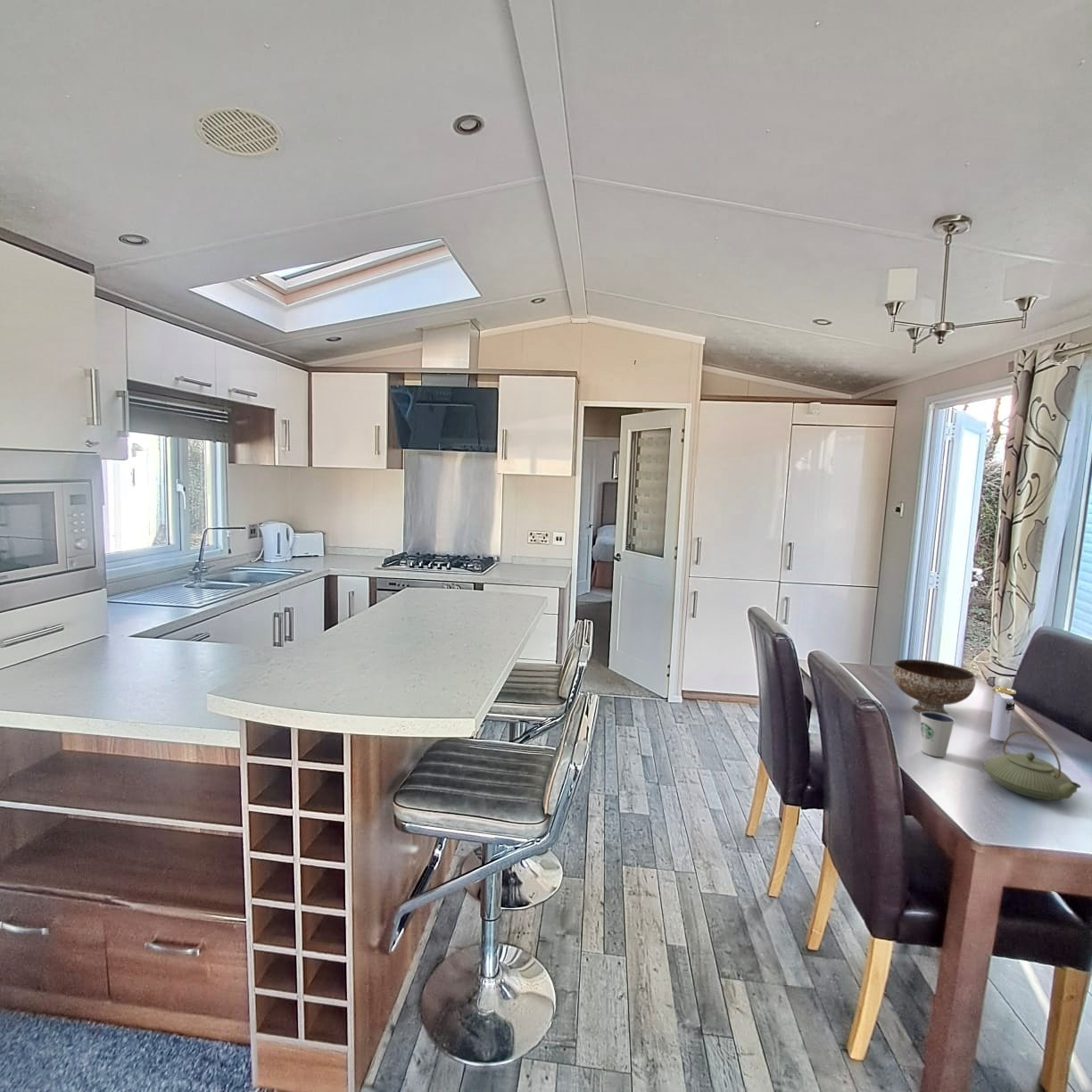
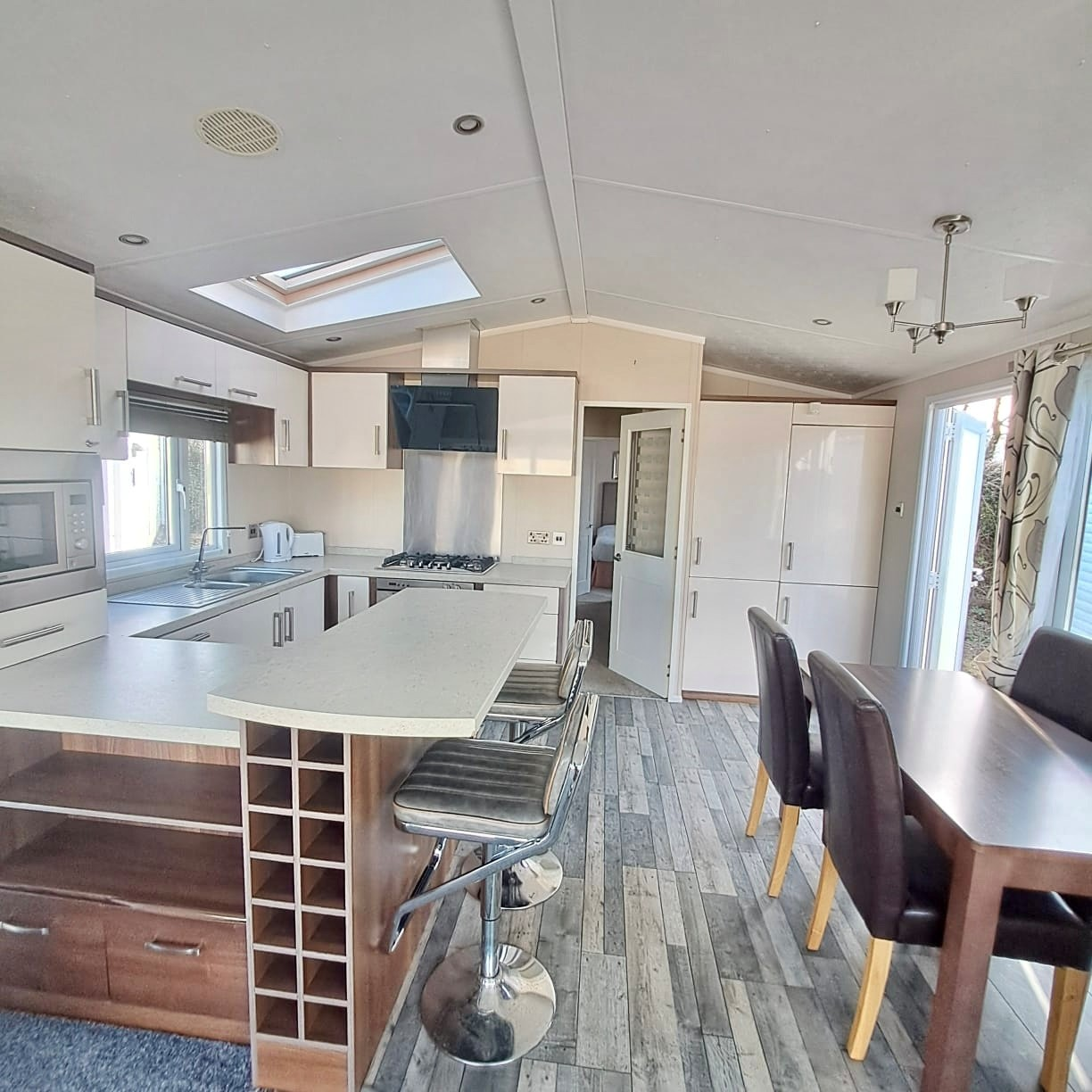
- perfume bottle (1002, 708)
- teapot (1035, 763)
- bowl (931, 690)
- dixie cup (935, 734)
